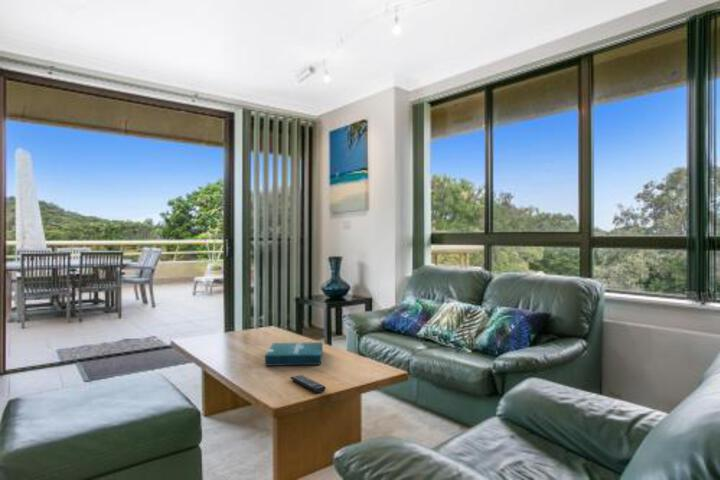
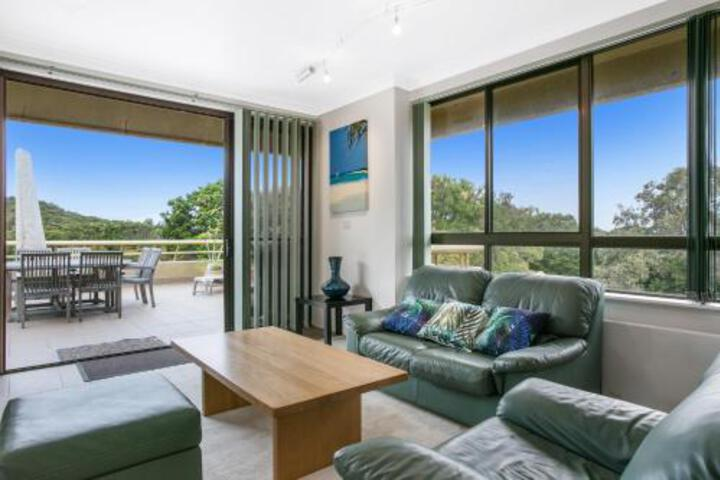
- remote control (307, 383)
- pizza box (295, 353)
